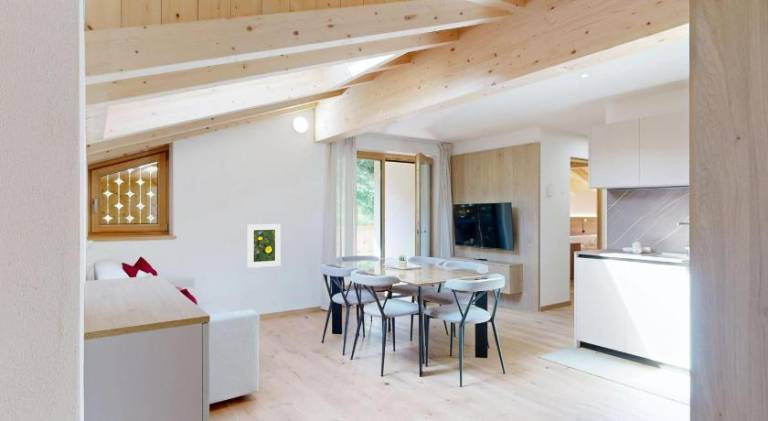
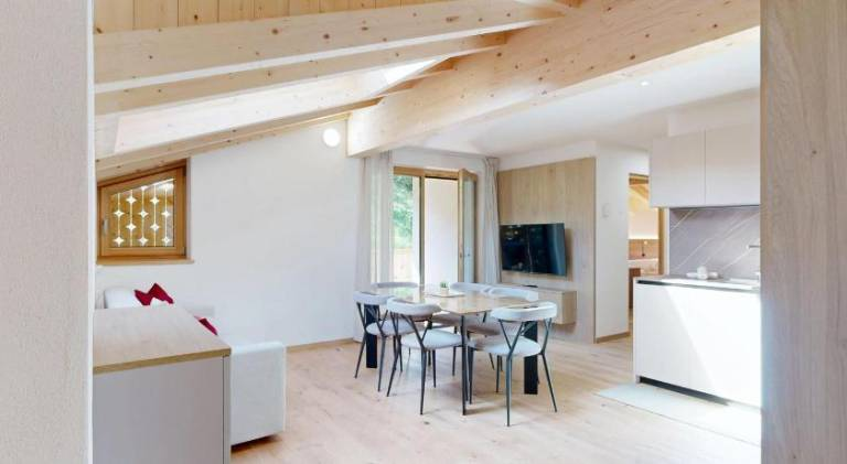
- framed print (264, 245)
